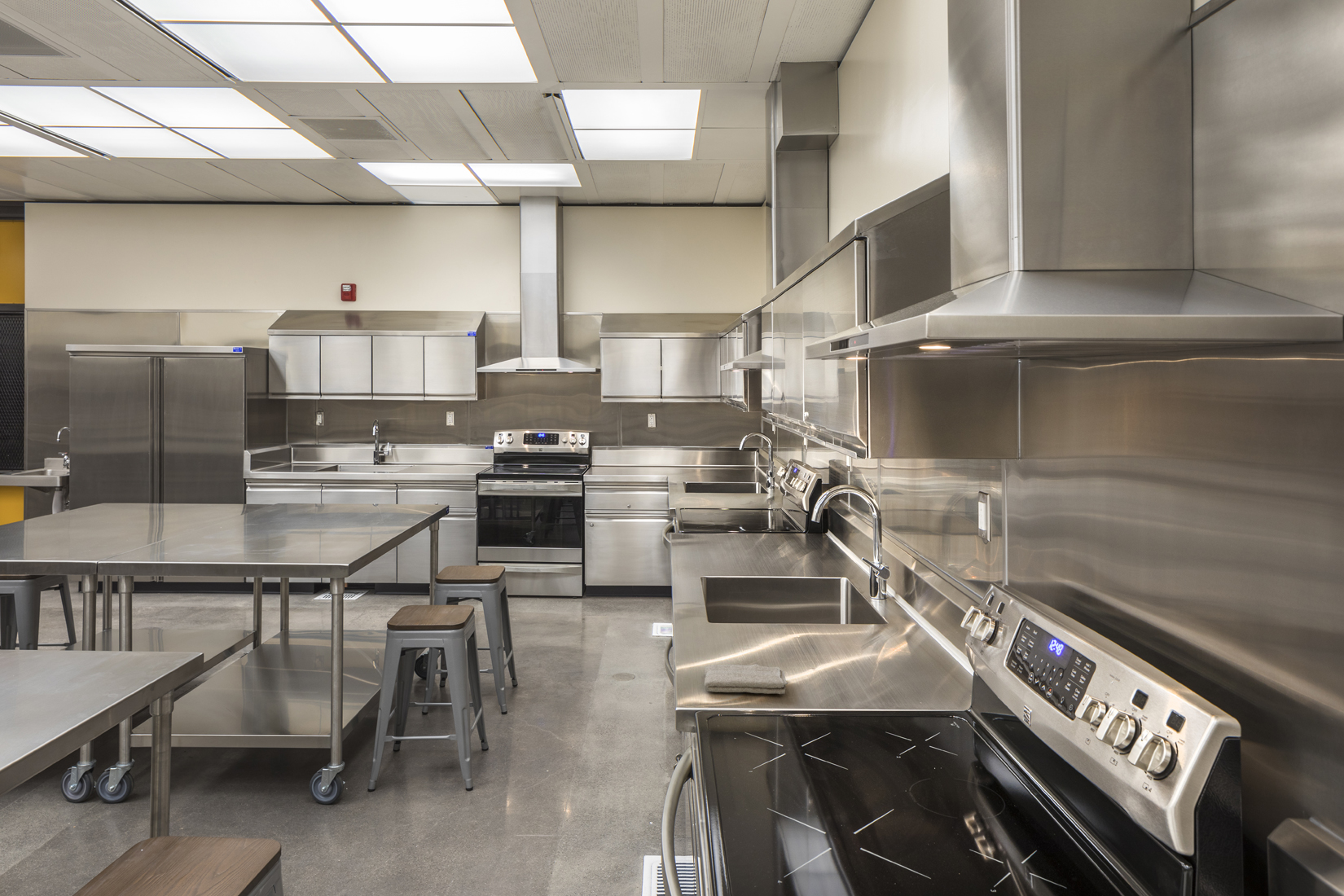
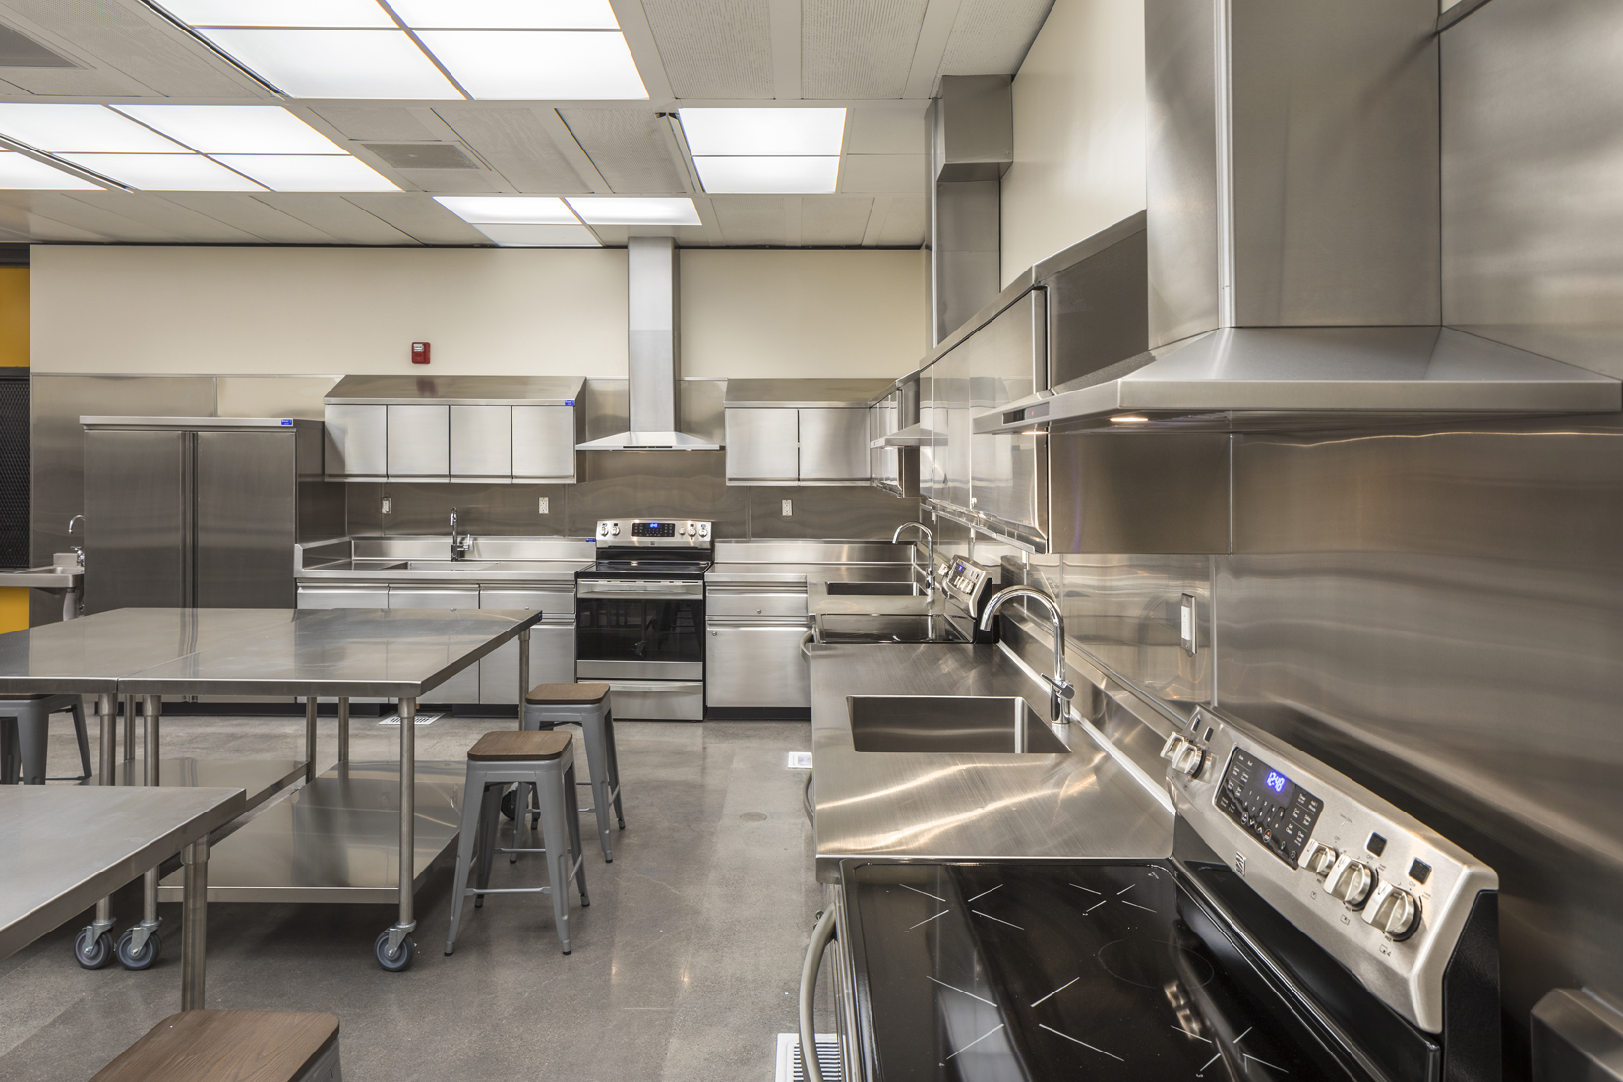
- washcloth (744, 678)
